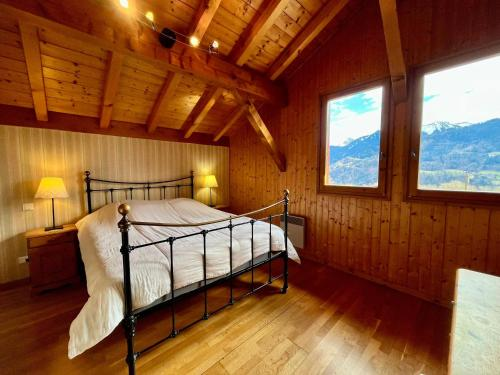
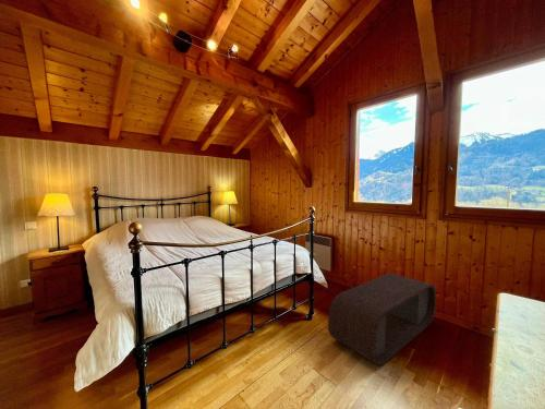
+ coffee table (386, 310)
